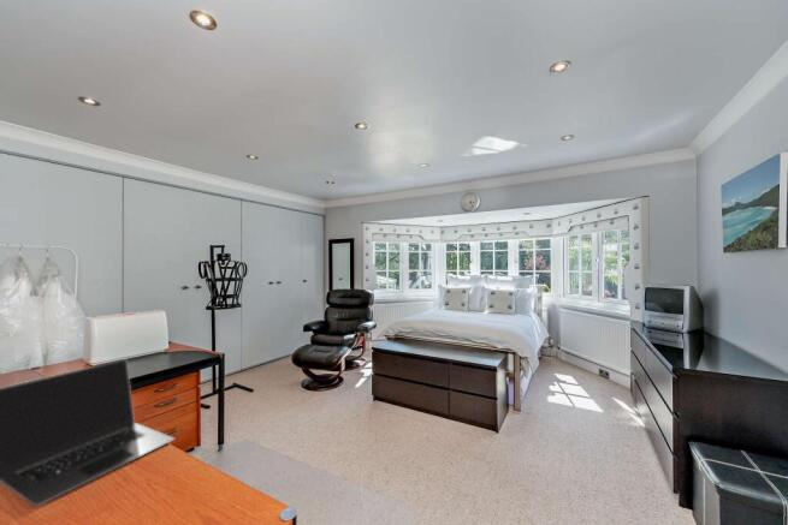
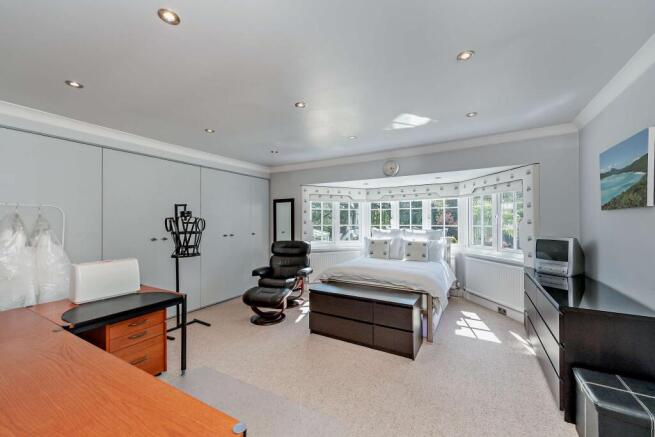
- laptop (90, 417)
